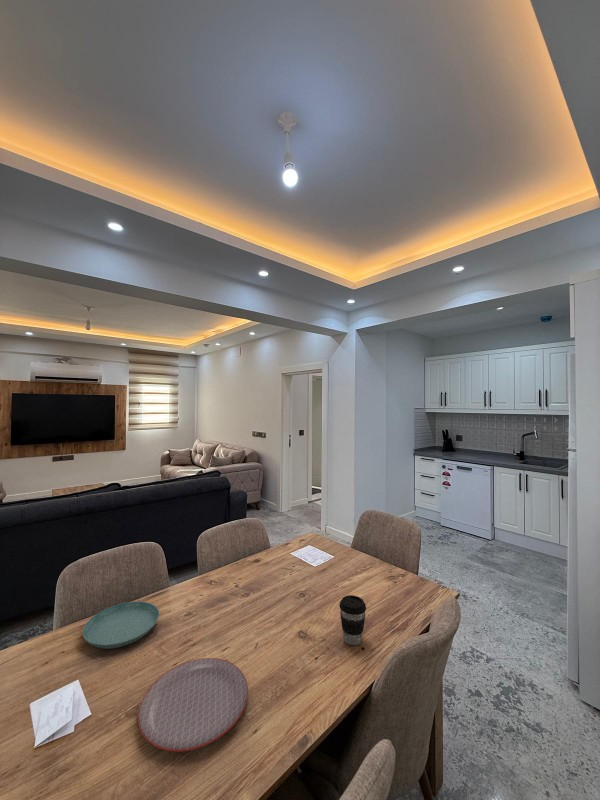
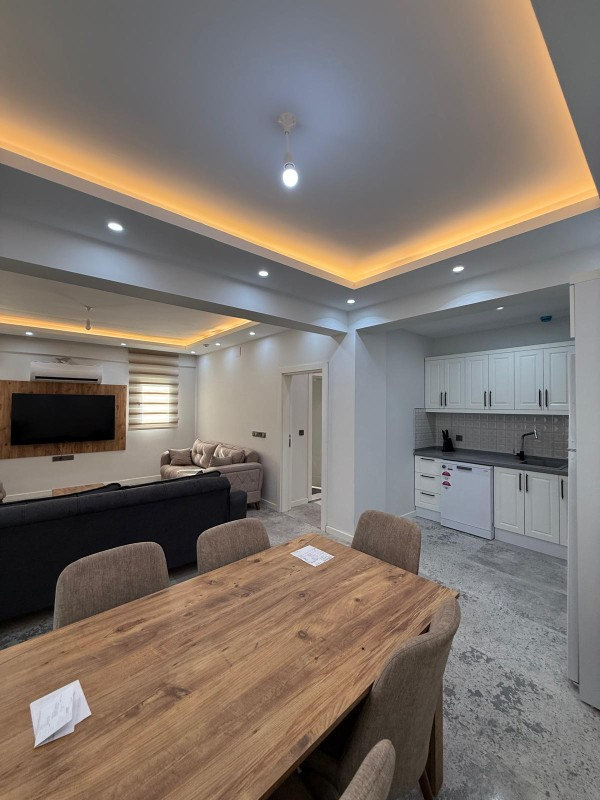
- coffee cup (352, 620)
- plate (195, 700)
- saucer (122, 625)
